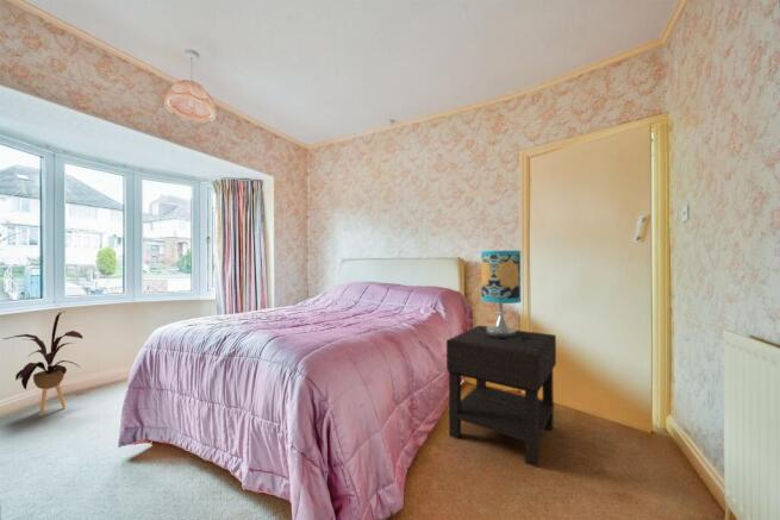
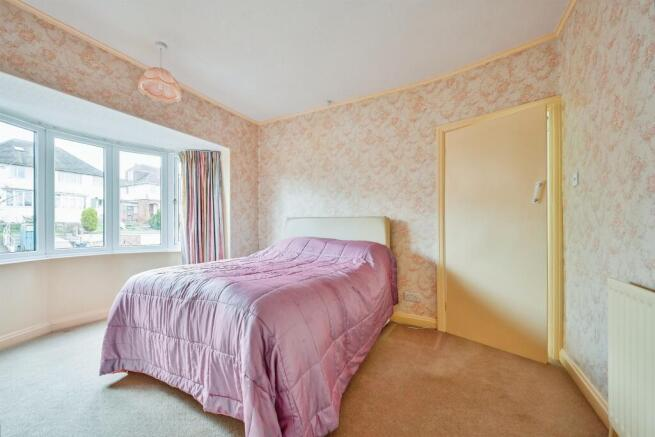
- house plant (43, 363)
- nightstand (503, 383)
- table lamp (505, 292)
